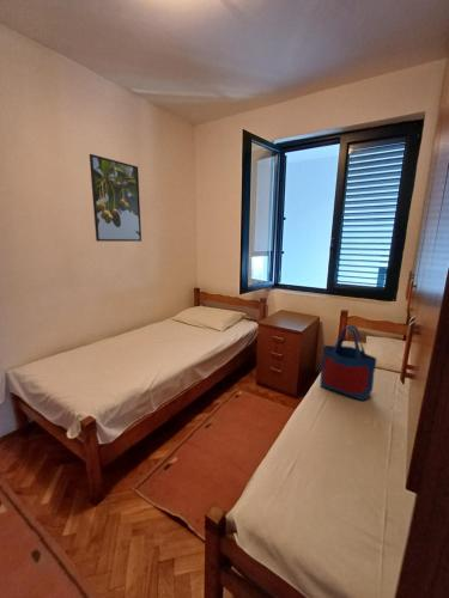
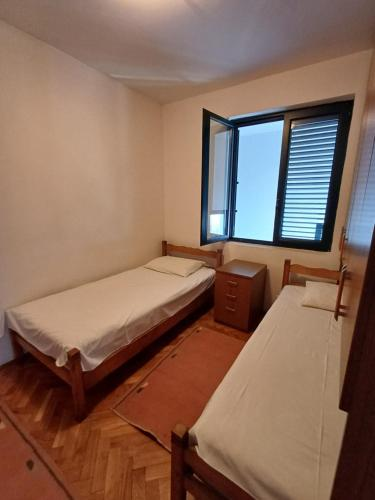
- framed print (117, 202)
- tote bag (347, 359)
